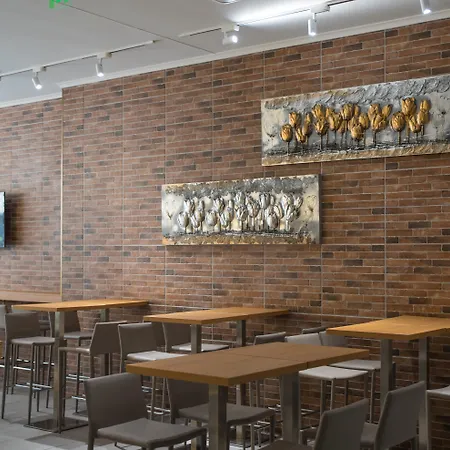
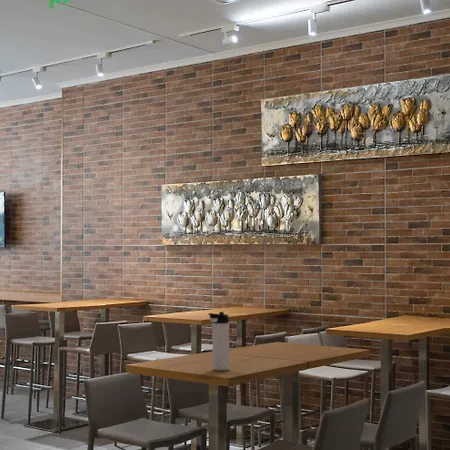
+ thermos bottle (218, 341)
